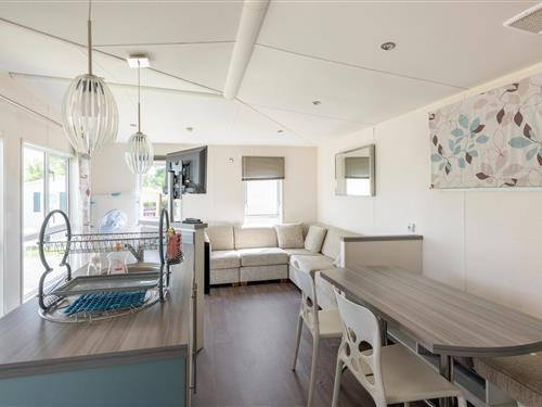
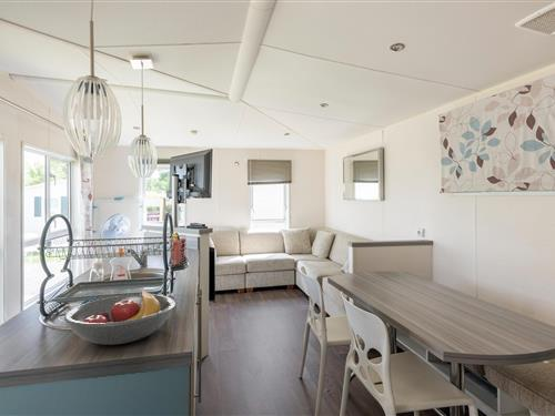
+ fruit bowl (123, 317)
